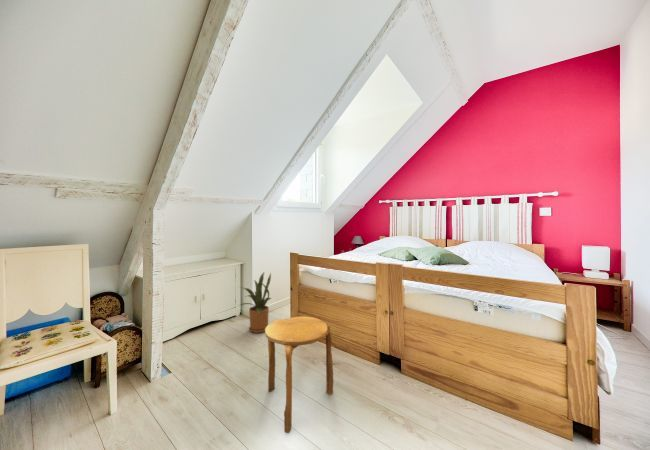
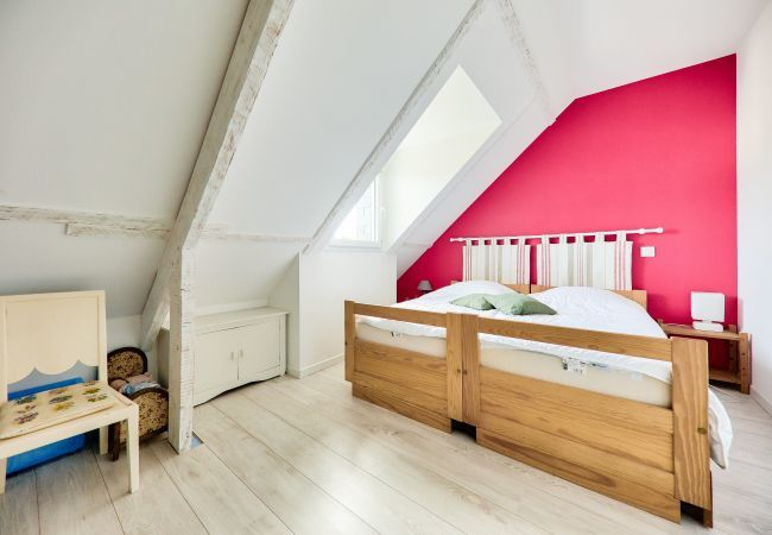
- stool (291, 363)
- house plant (255, 302)
